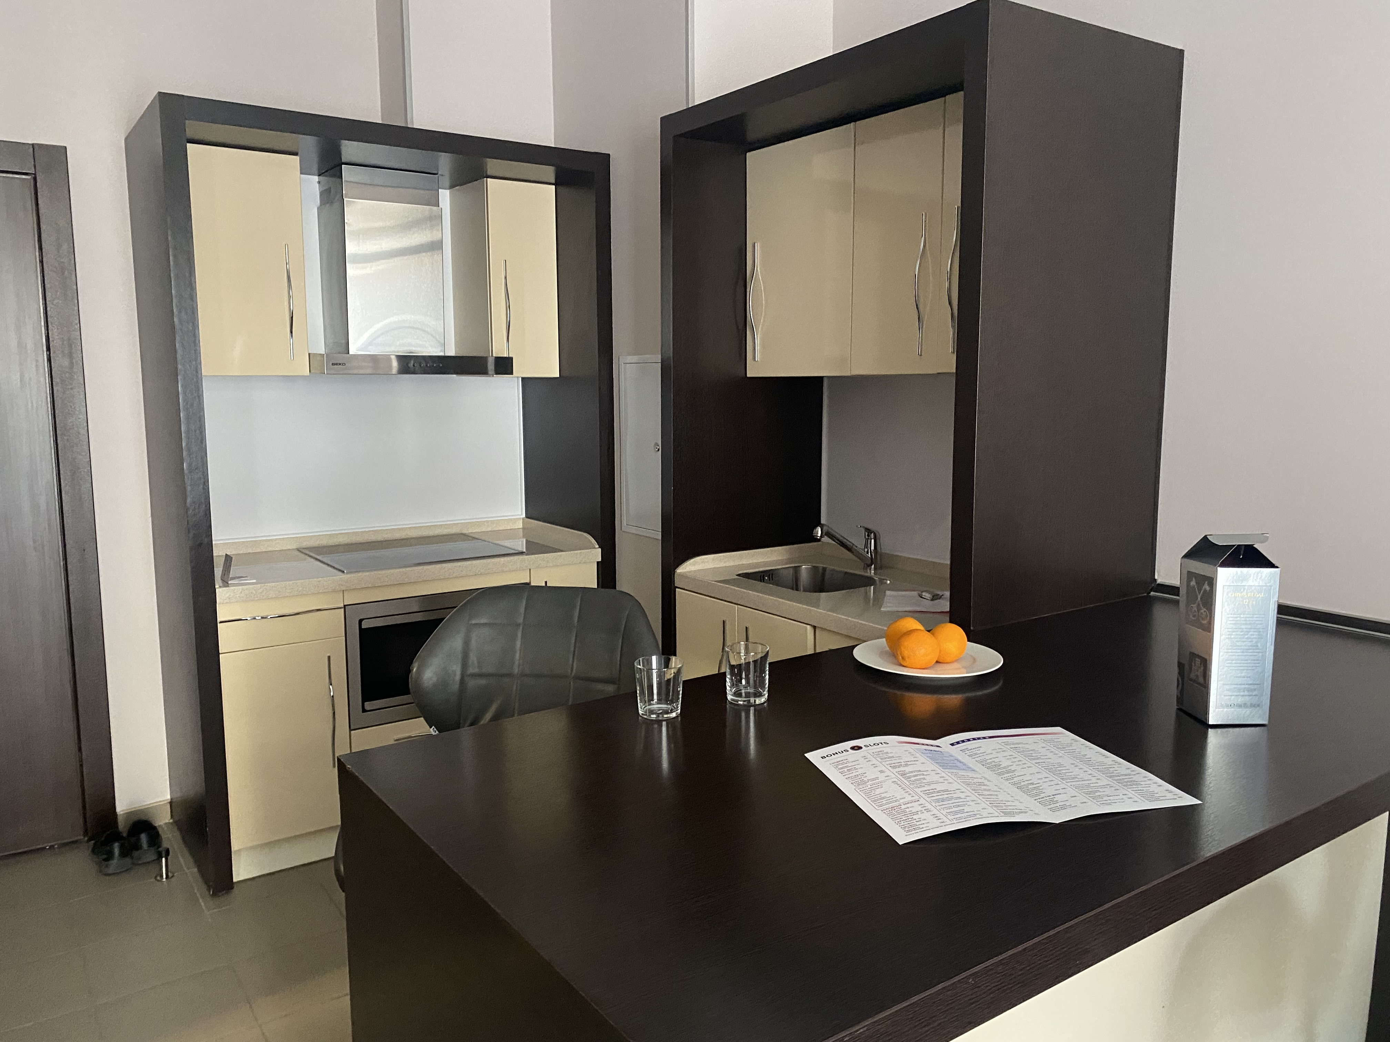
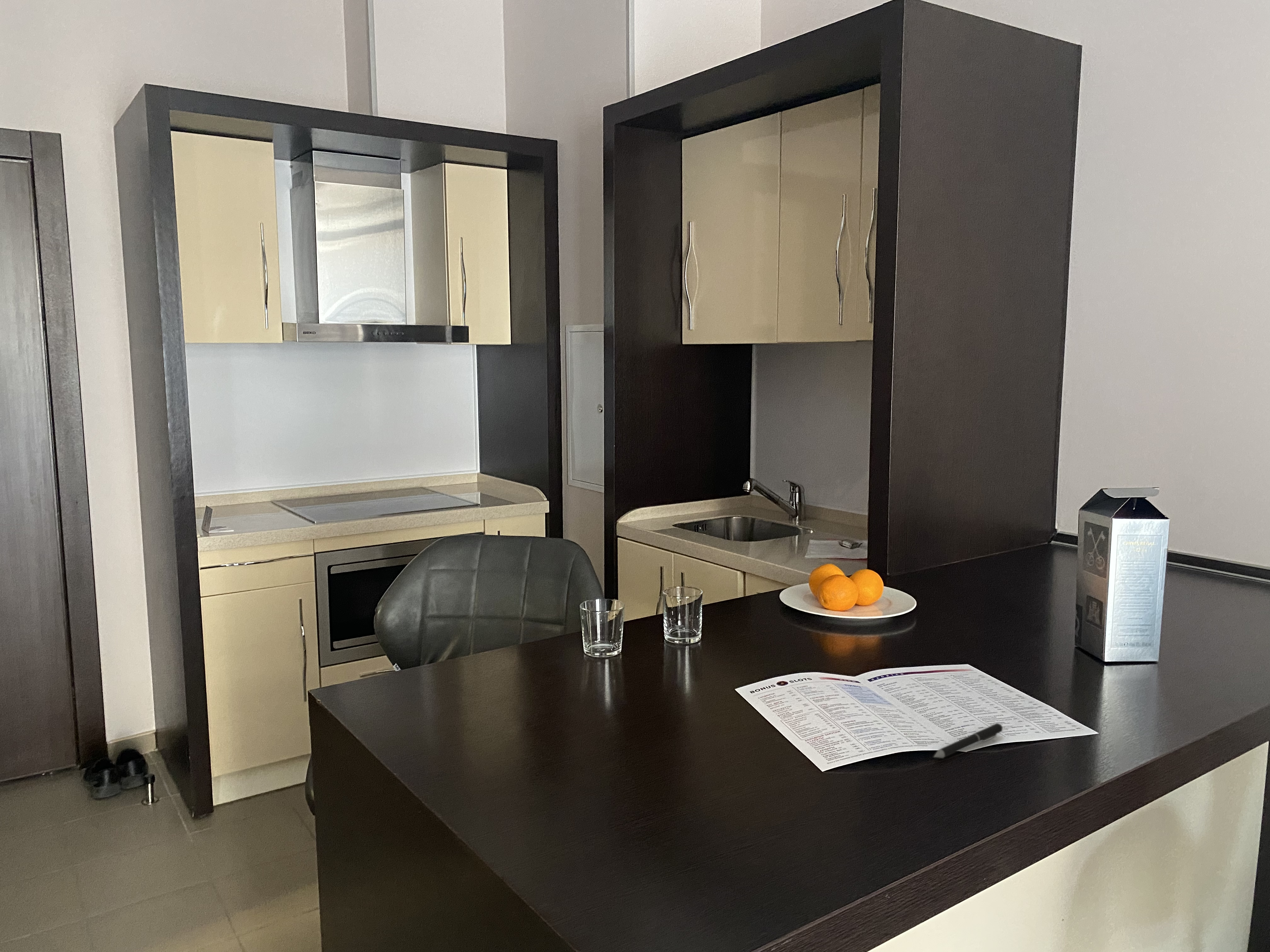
+ pen (968, 741)
